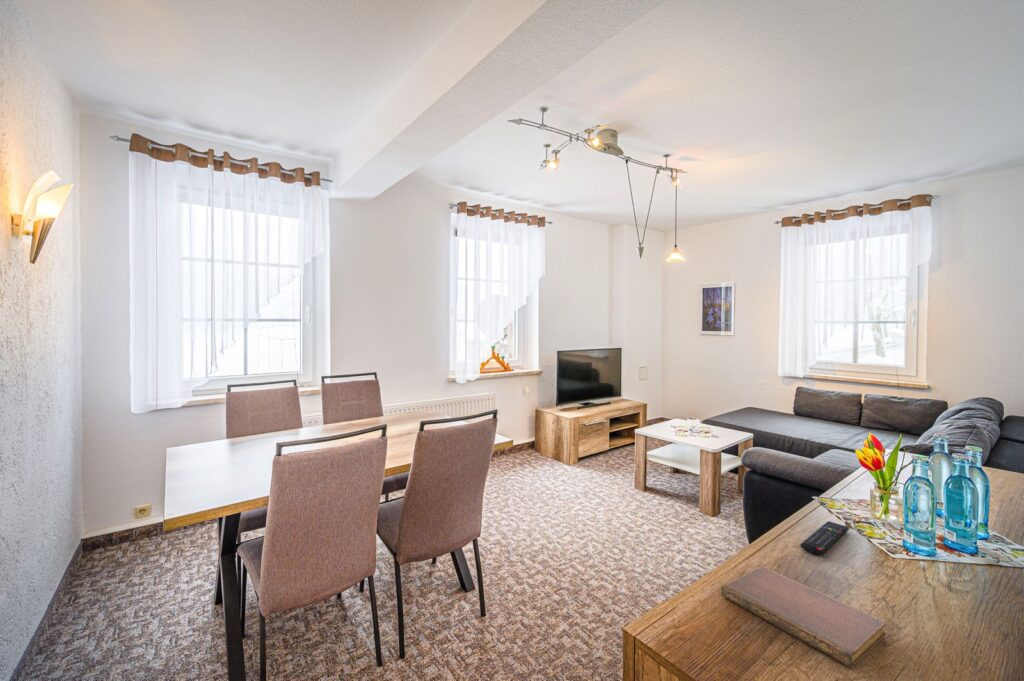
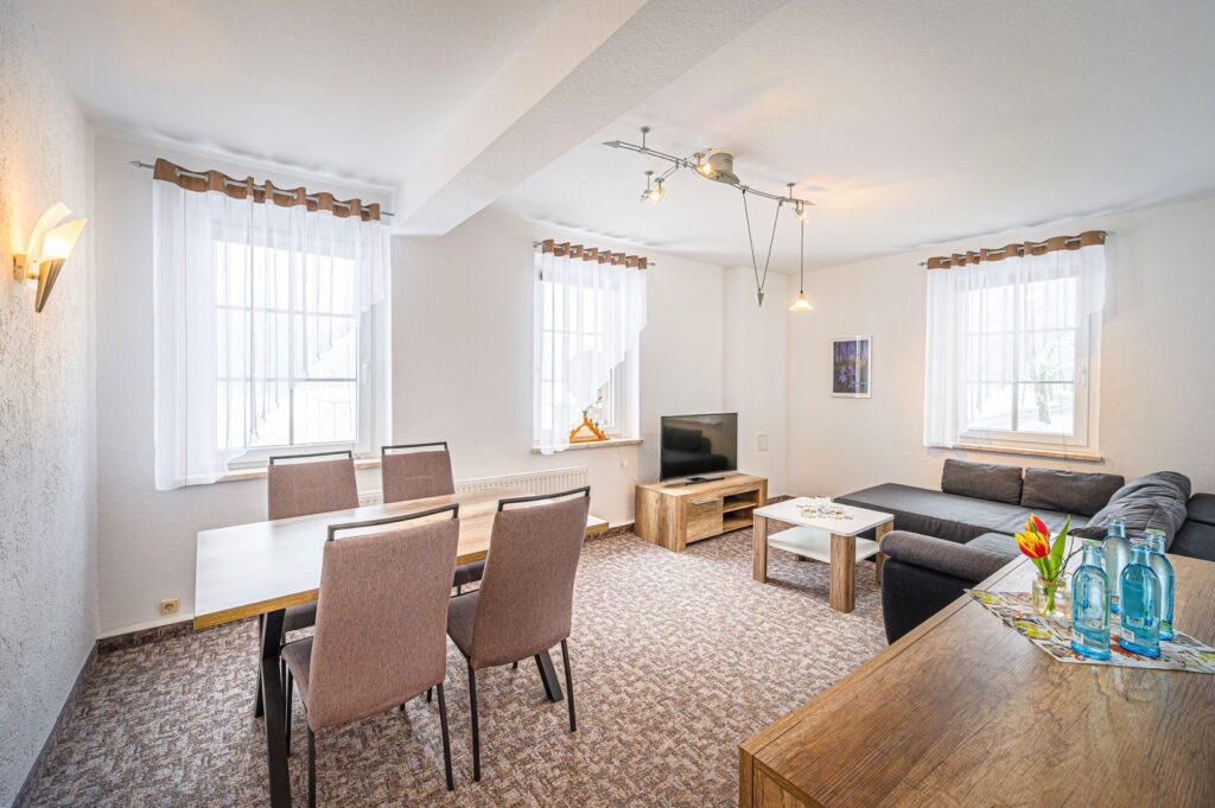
- notebook (798, 608)
- remote control (825, 537)
